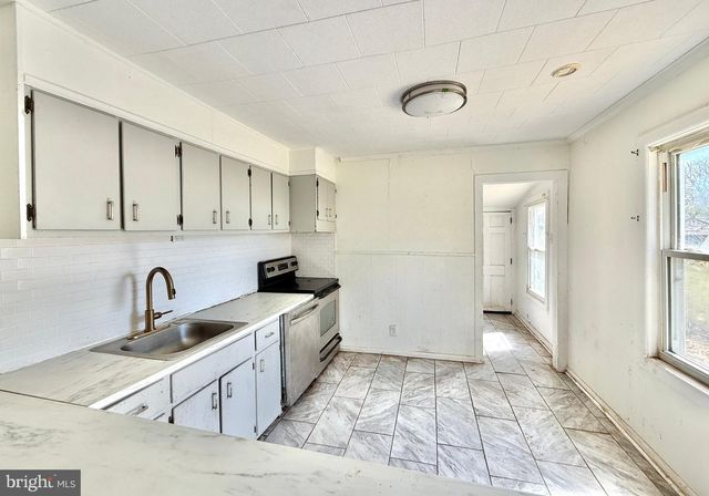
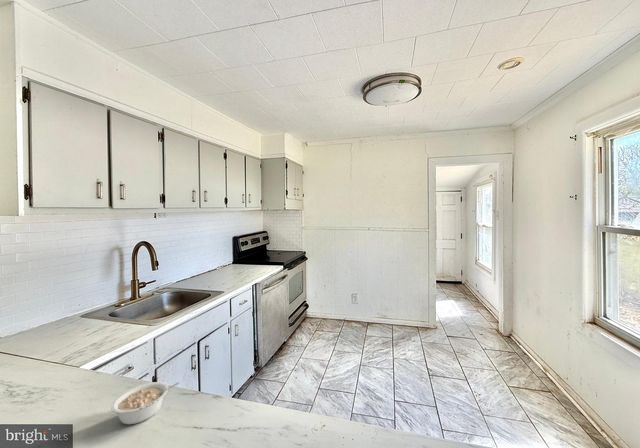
+ legume (143, 401)
